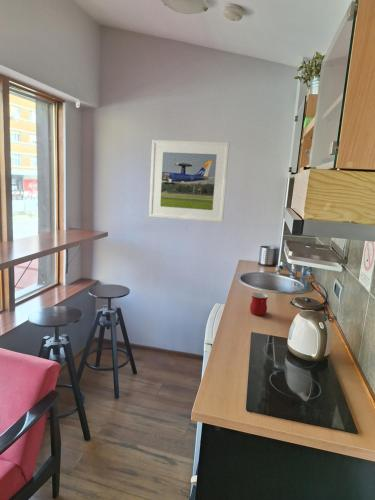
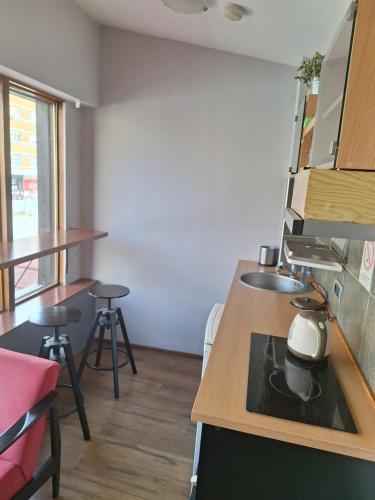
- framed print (187, 181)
- mug (259, 304)
